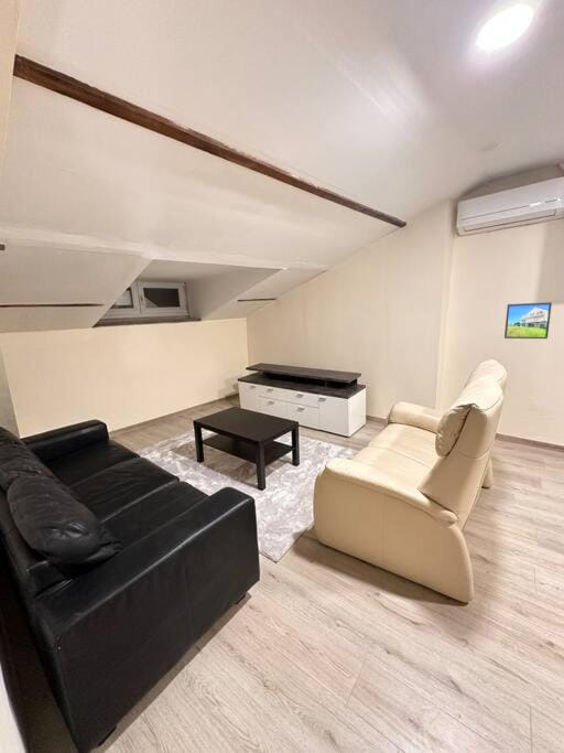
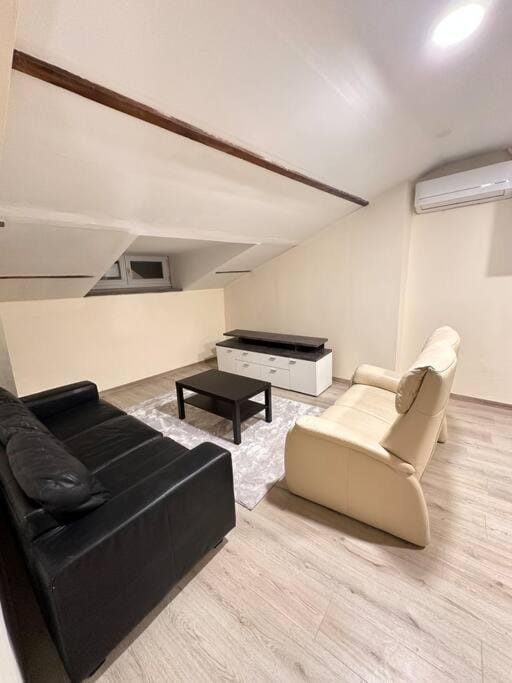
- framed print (527, 321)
